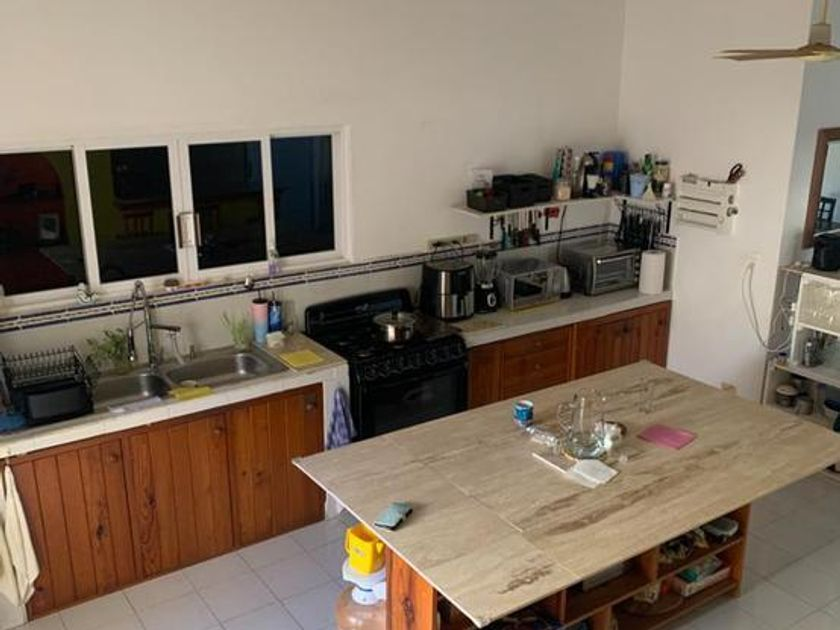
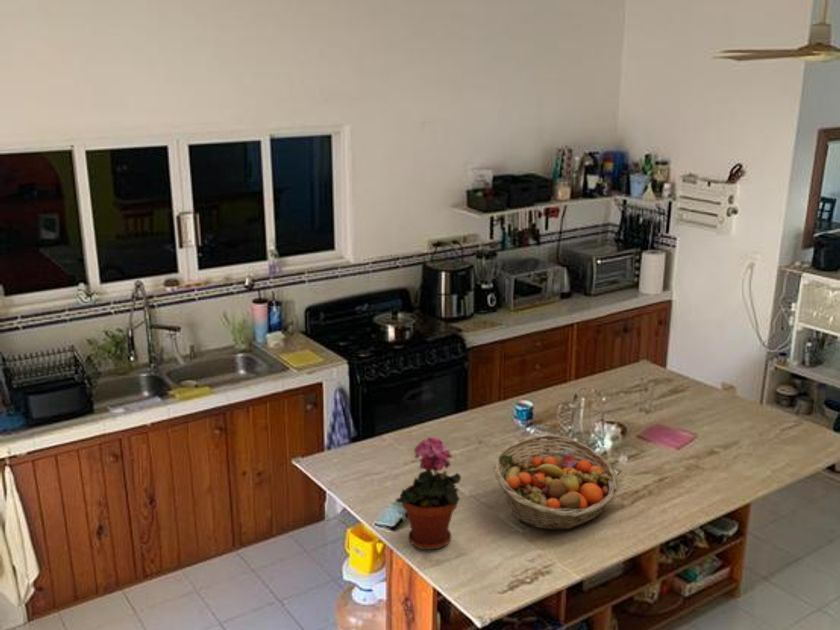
+ fruit basket (554, 482)
+ potted plant (431, 488)
